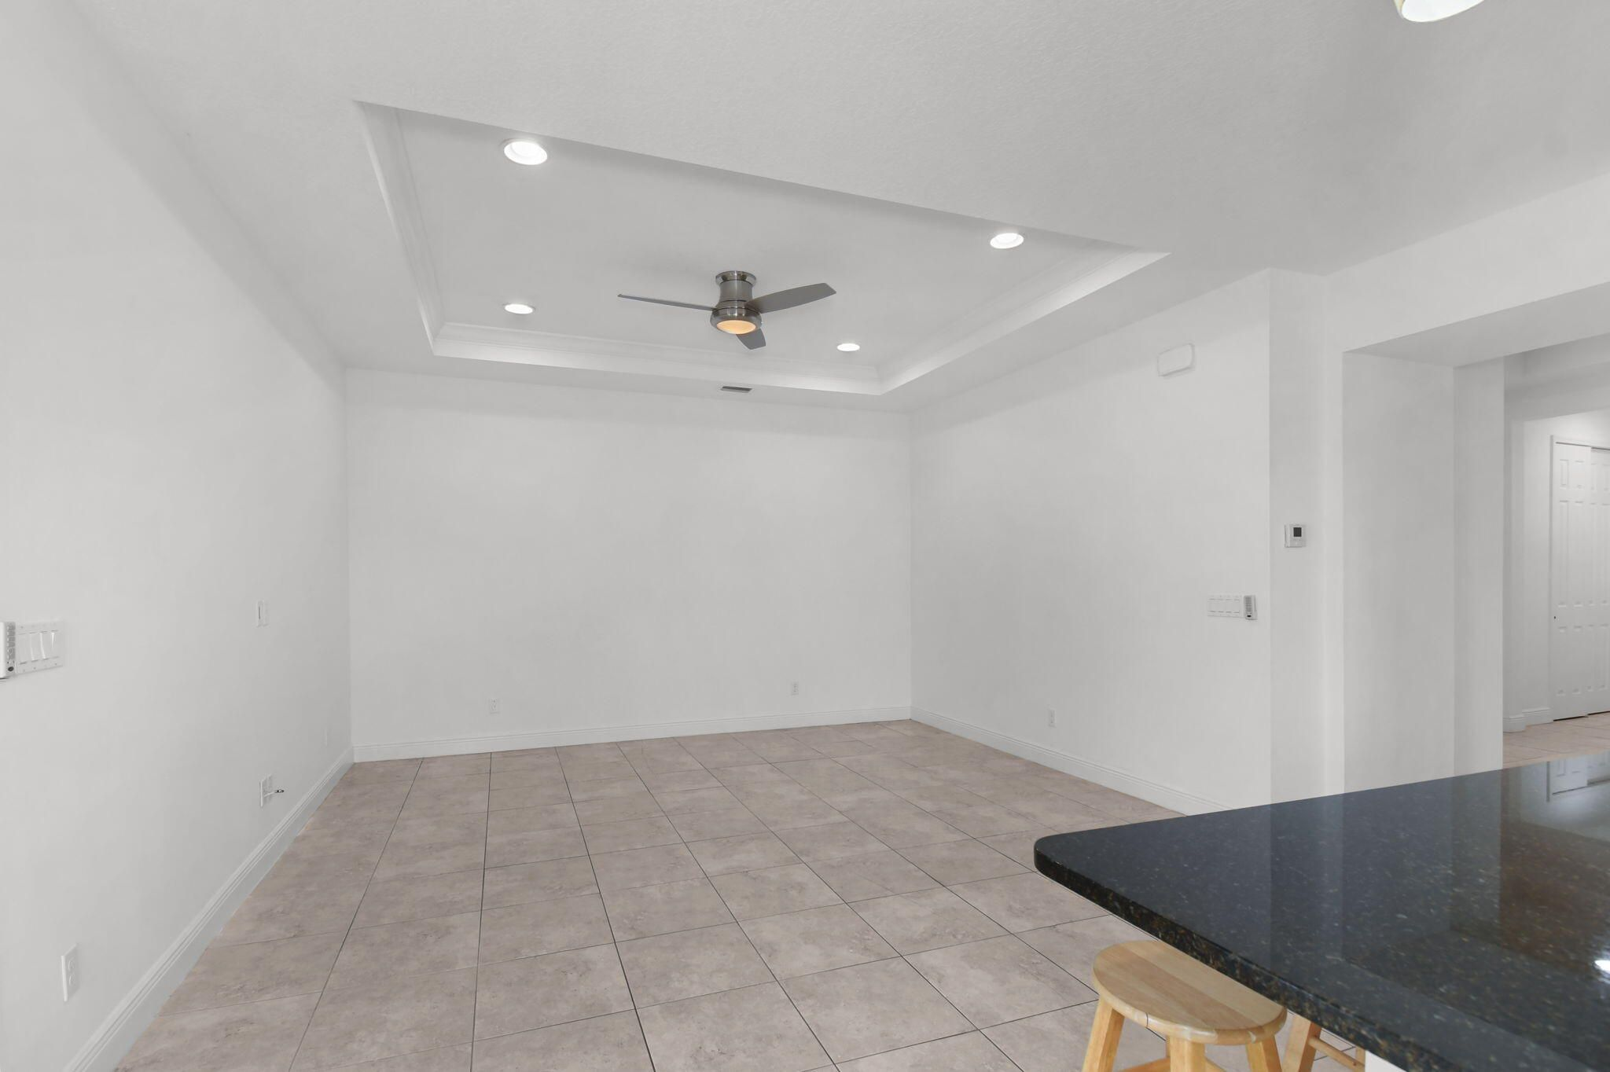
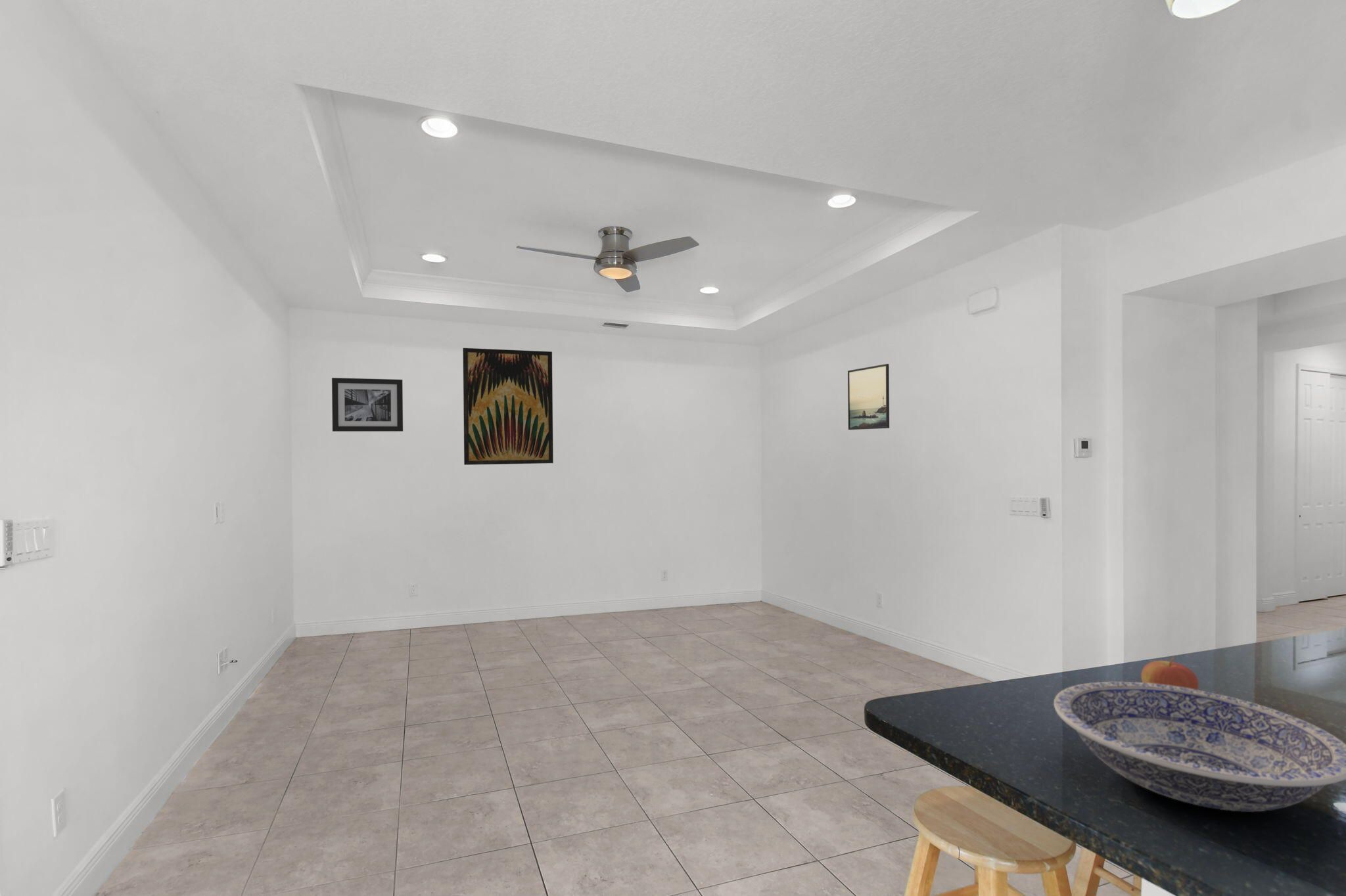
+ wall art (509, 407)
+ wall art (368, 405)
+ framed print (868, 398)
+ bowl (1190, 754)
+ apple (1169, 679)
